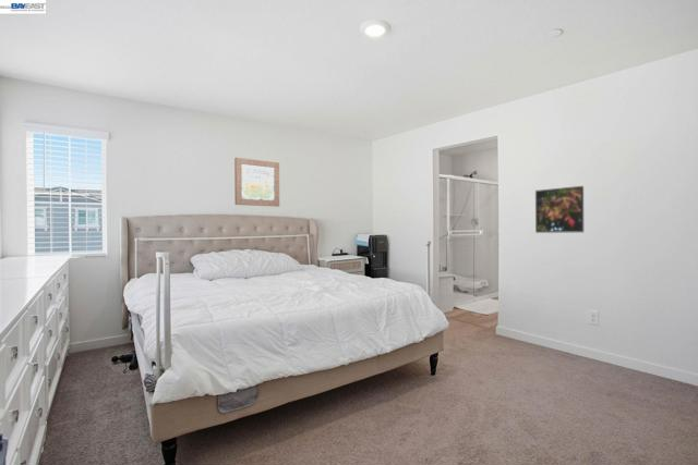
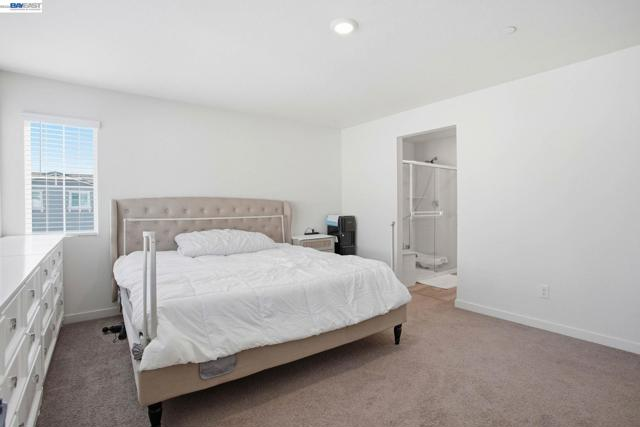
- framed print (558, 210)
- wall art (257, 183)
